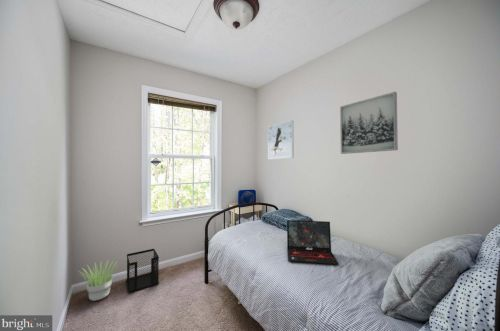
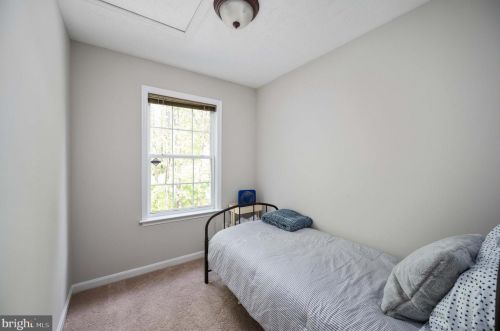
- laptop (310, 240)
- wall art (366, 126)
- potted plant (99, 281)
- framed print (279, 141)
- wastebasket (141, 268)
